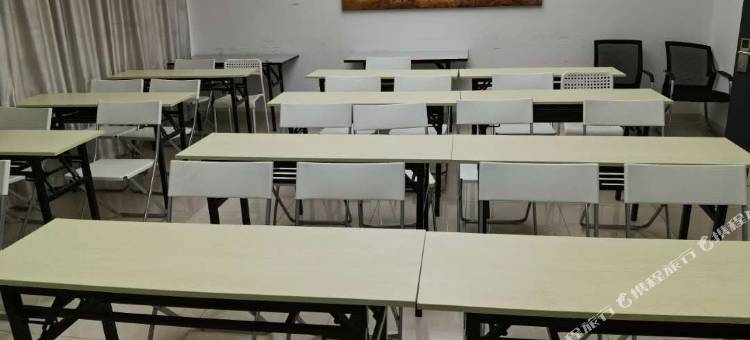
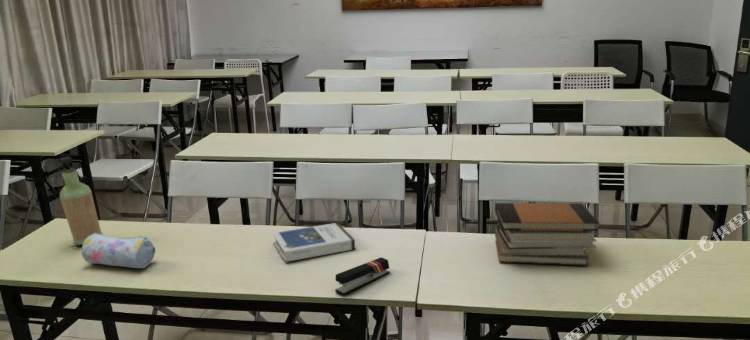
+ bottle (79, 200)
+ stapler (363, 273)
+ hardback book (313, 240)
+ pencil case (118, 250)
+ book stack (542, 233)
